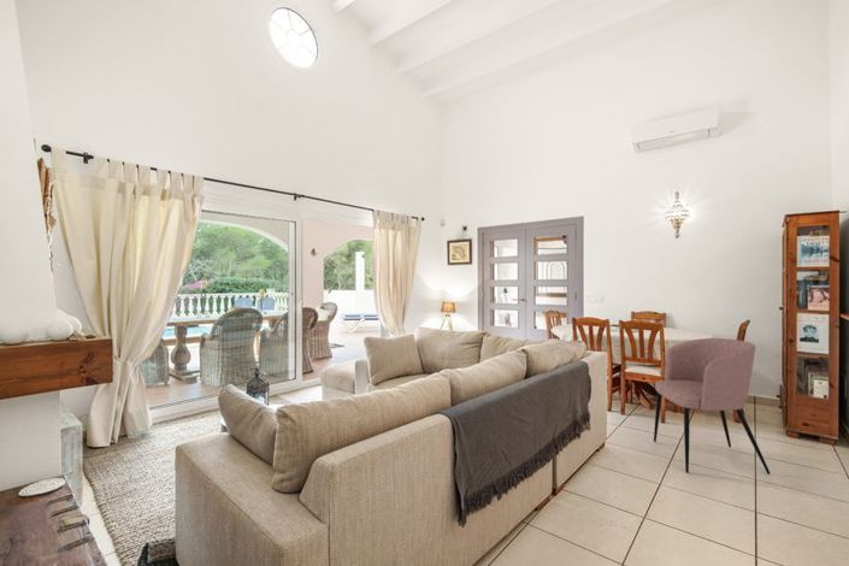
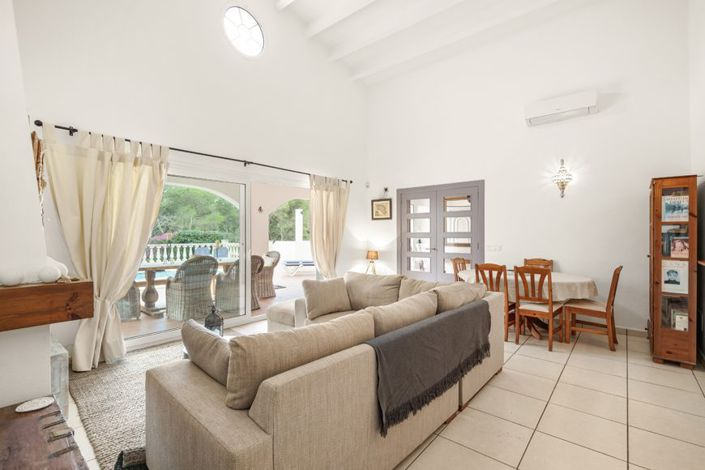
- armchair (704, 400)
